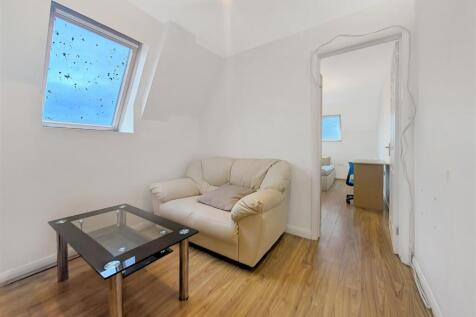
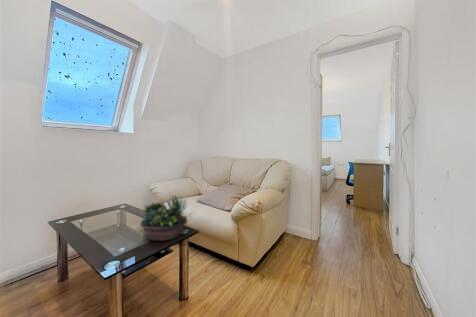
+ succulent planter (164, 214)
